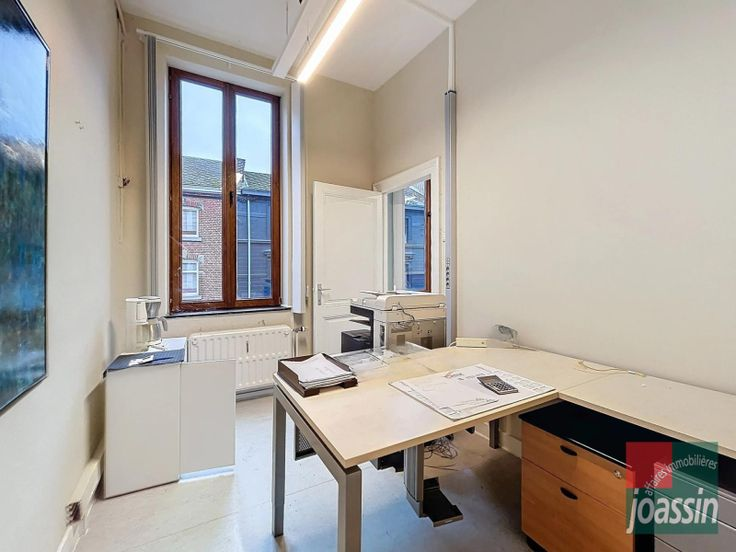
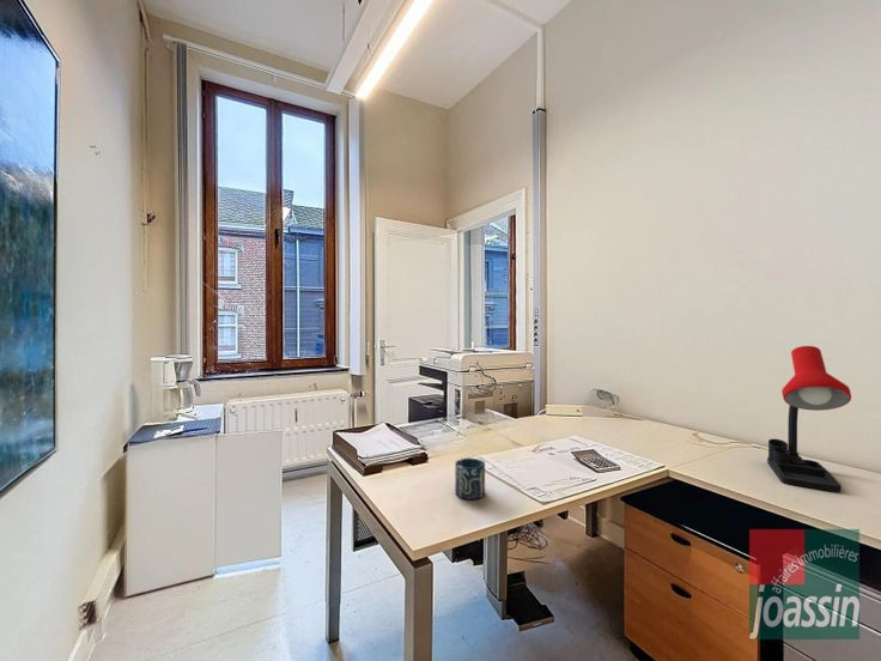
+ desk lamp (803, 408)
+ cup (469, 475)
